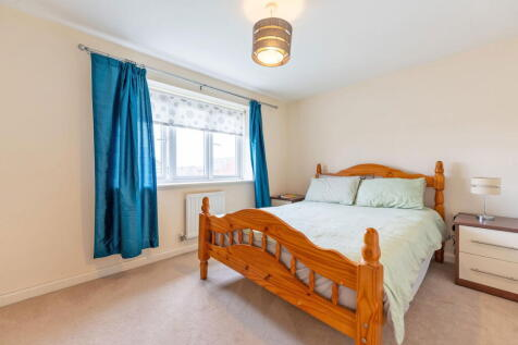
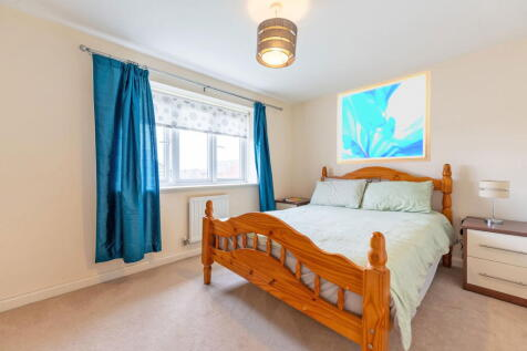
+ wall art (378, 123)
